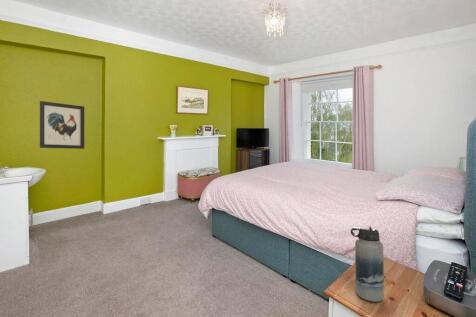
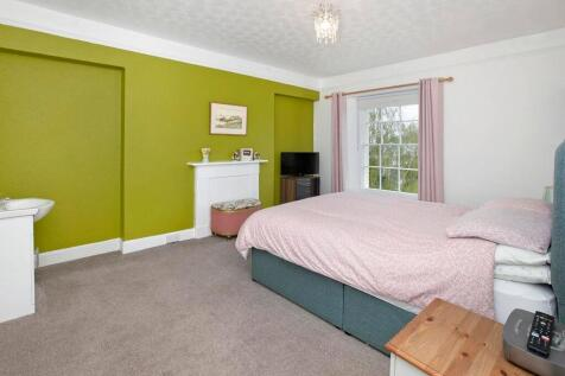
- water bottle (367, 260)
- wall art (63, 126)
